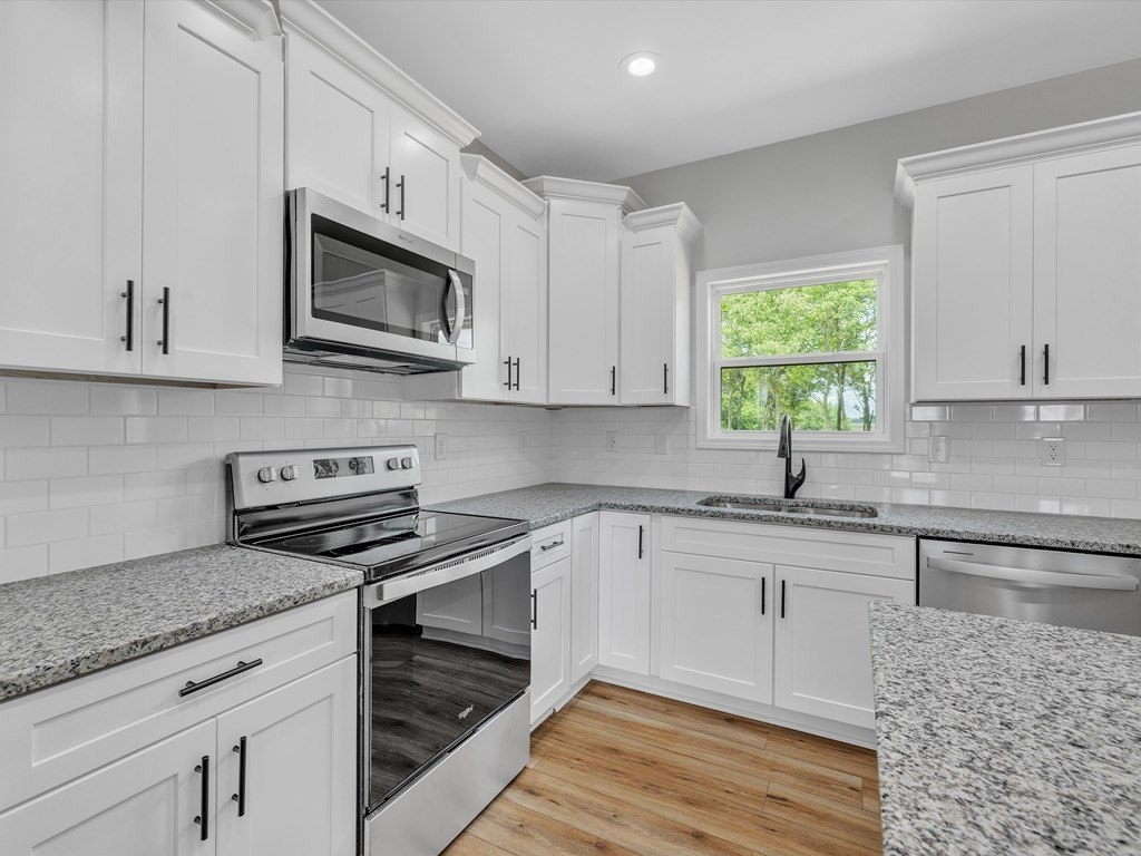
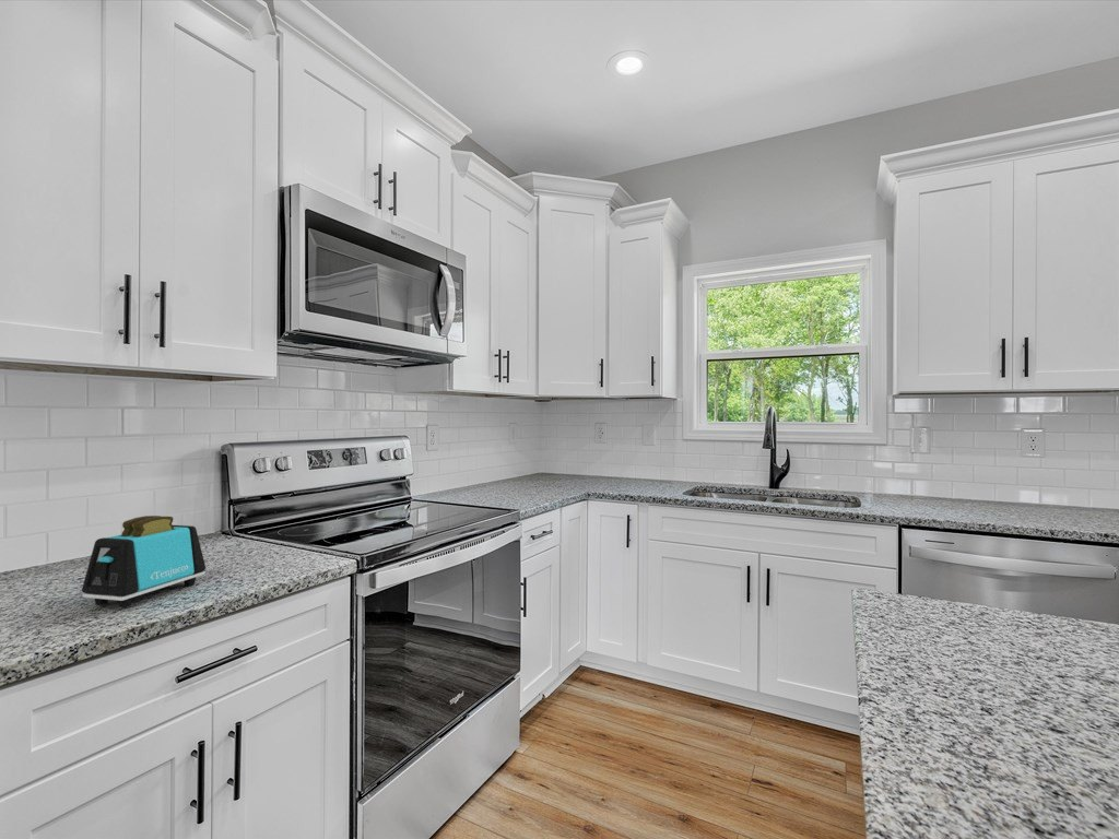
+ toaster (148, 555)
